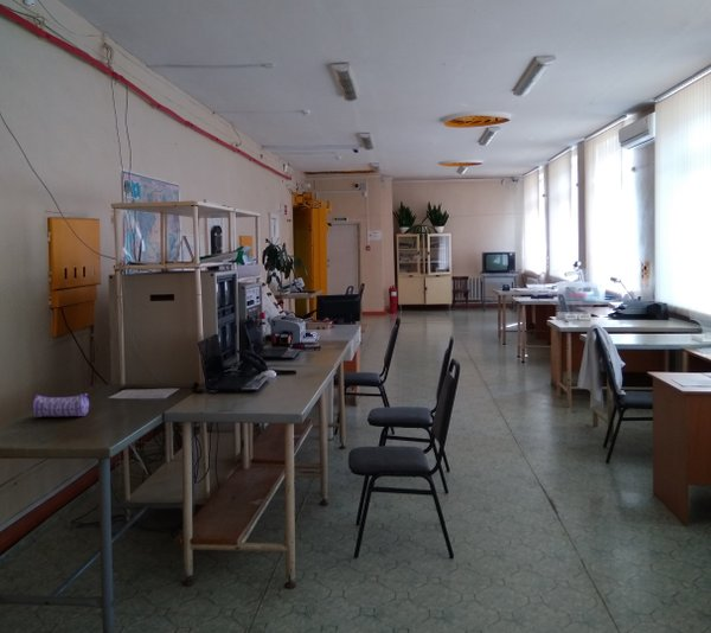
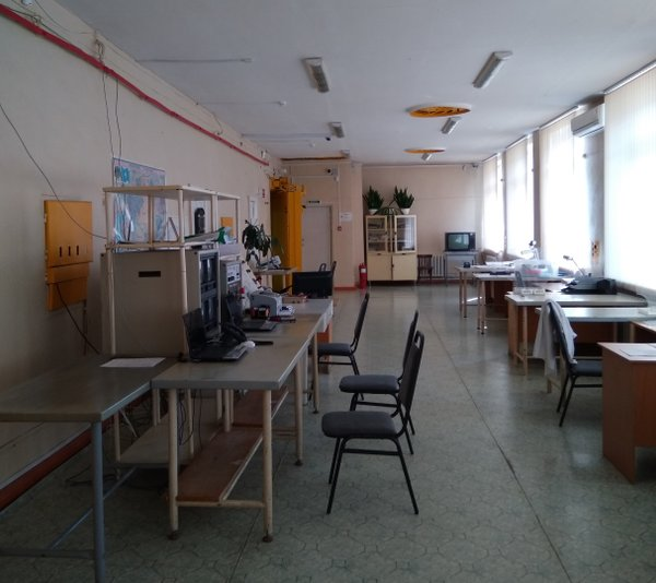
- pencil case (60, 404)
